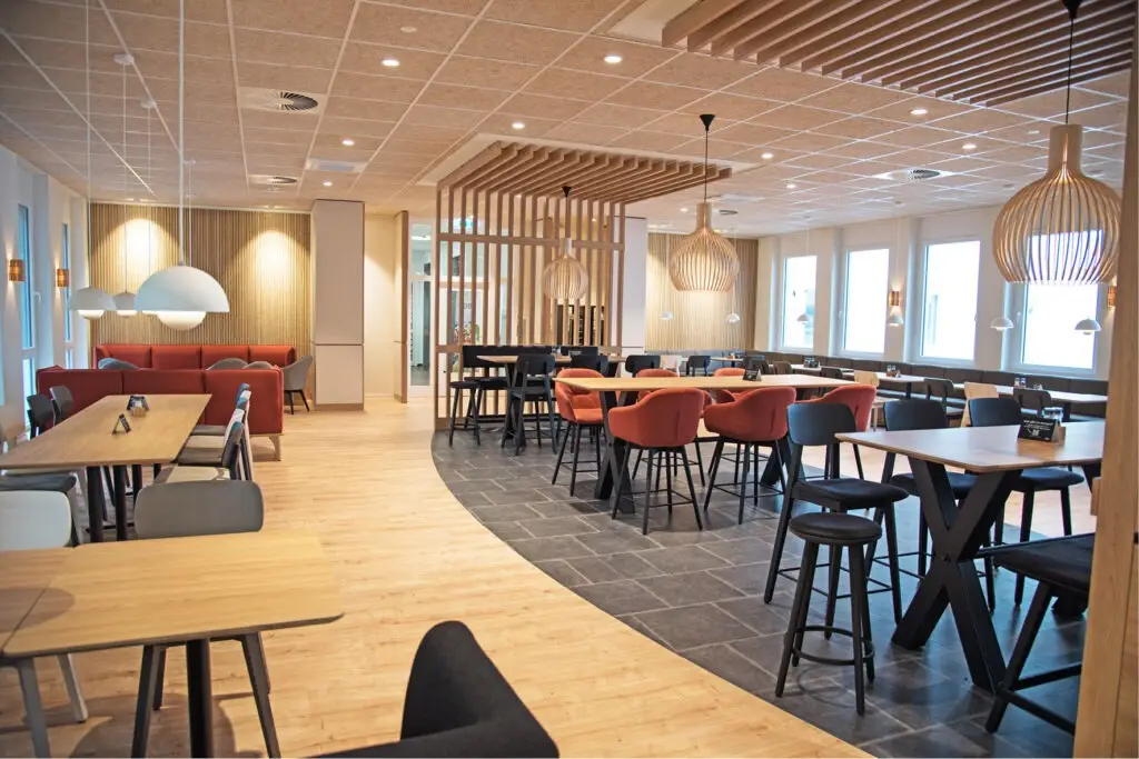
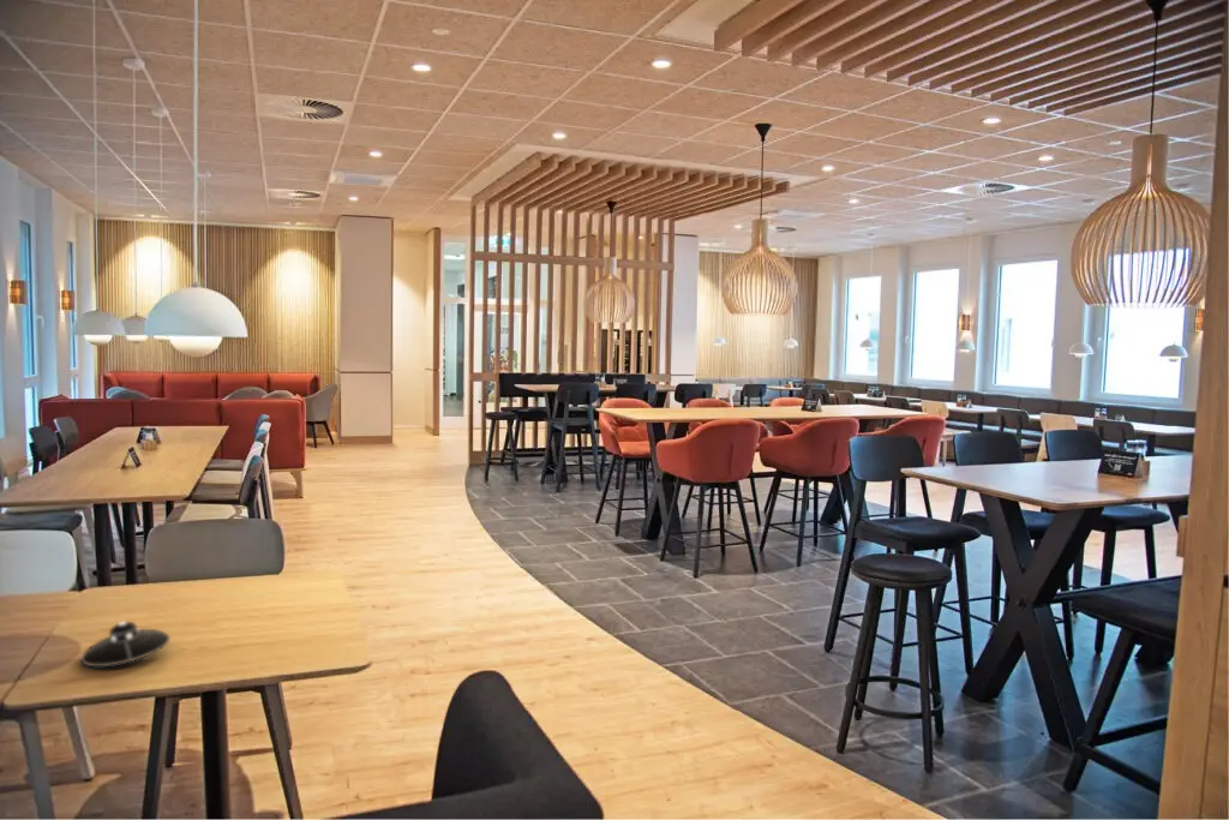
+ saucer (126, 638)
